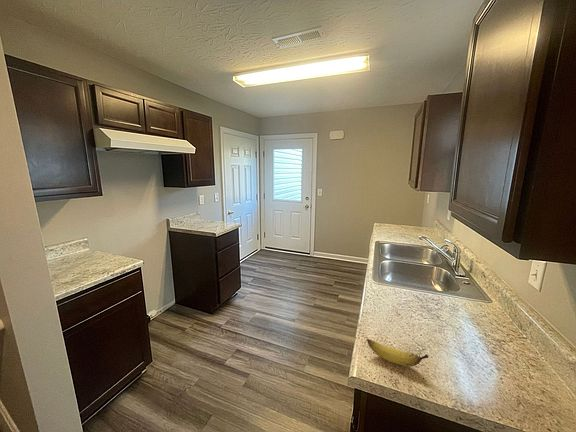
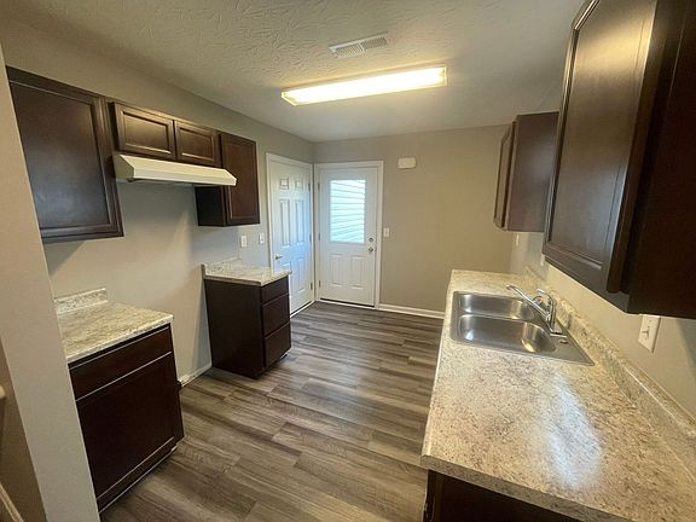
- banana (395, 353)
